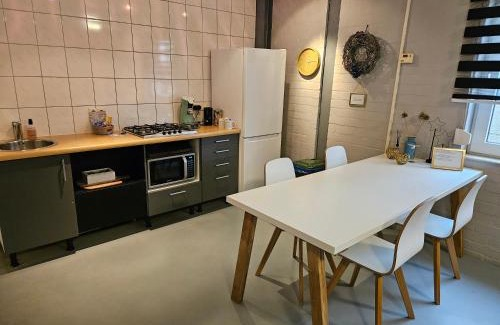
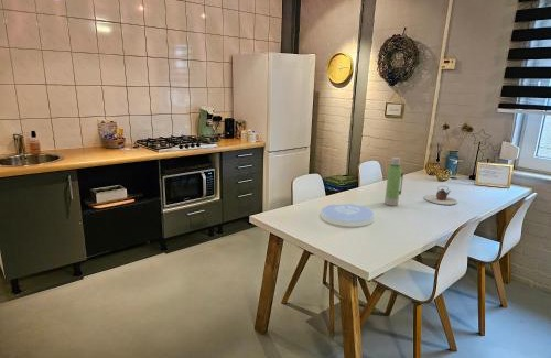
+ water bottle (393, 181)
+ plate (346, 213)
+ teapot (441, 193)
